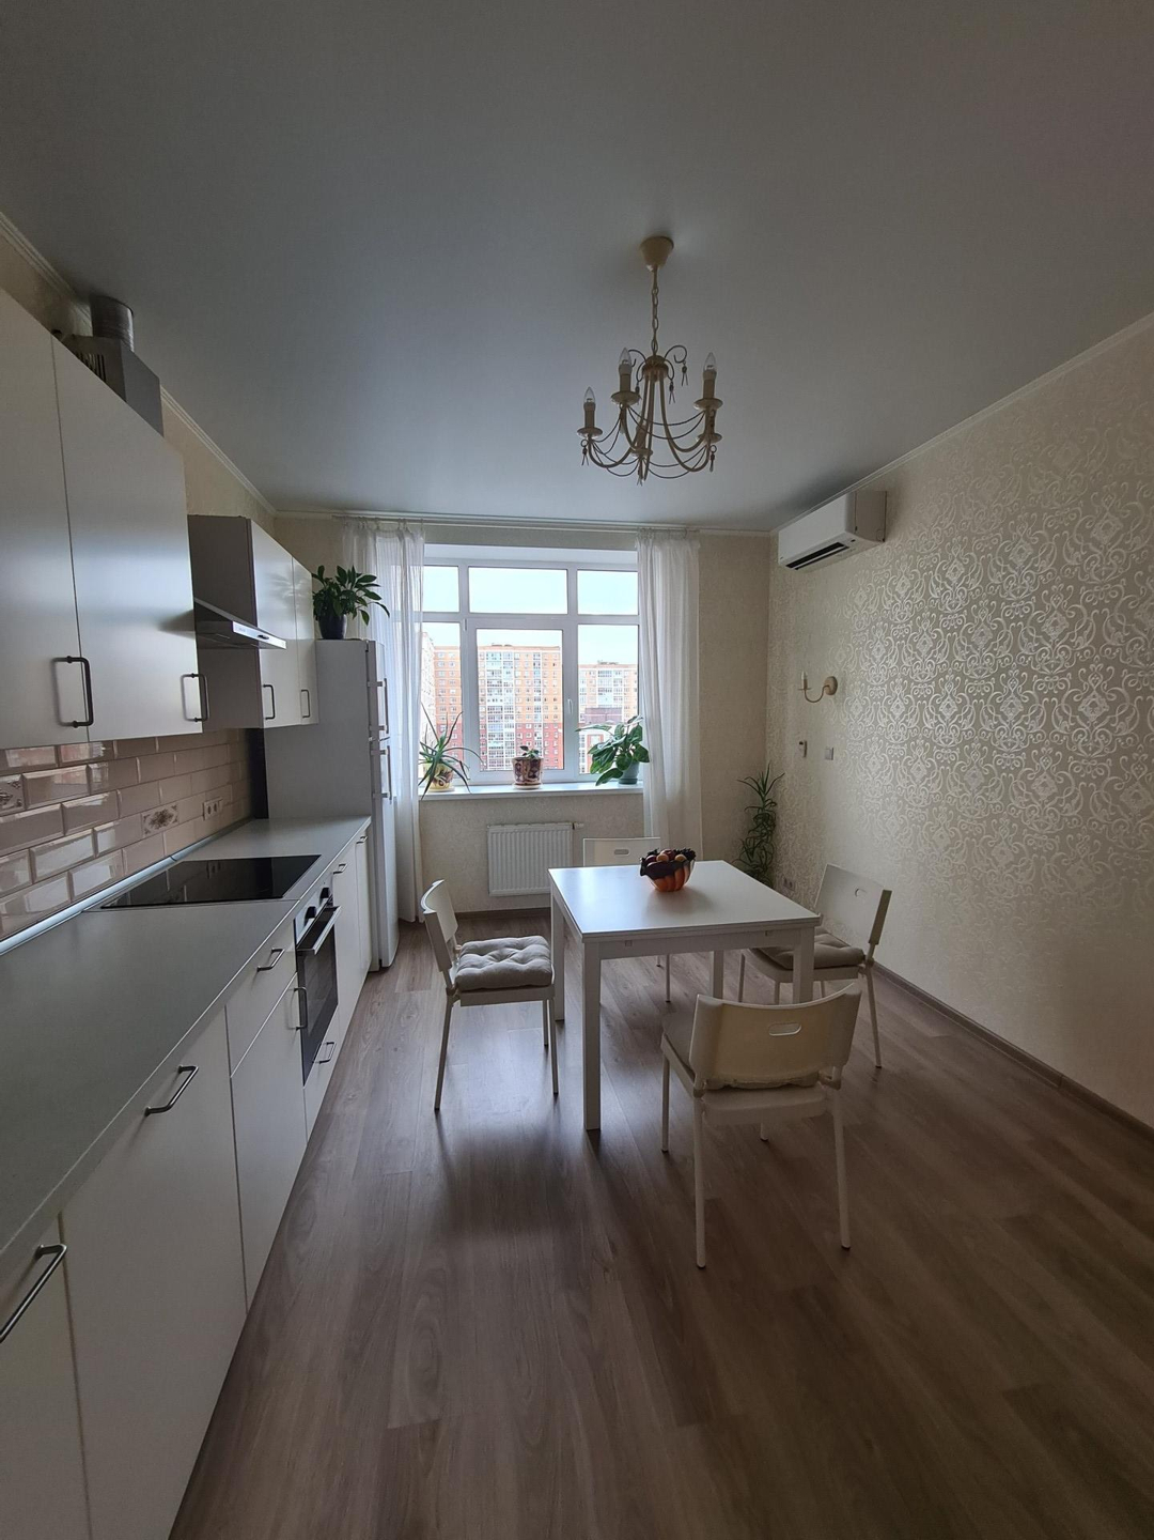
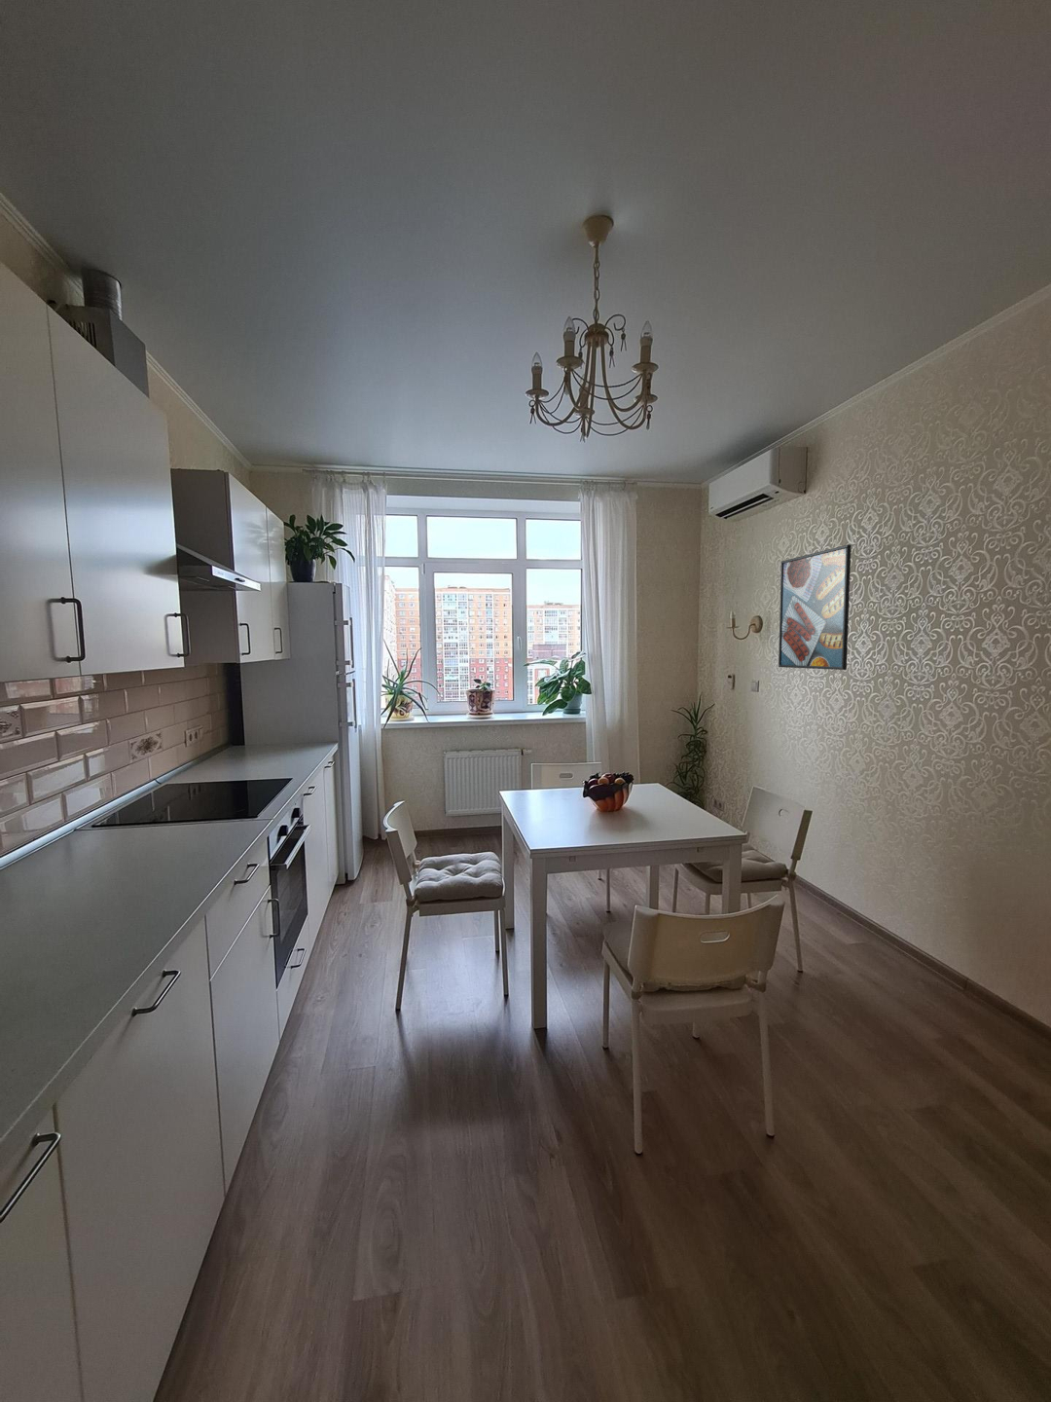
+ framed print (810, 612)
